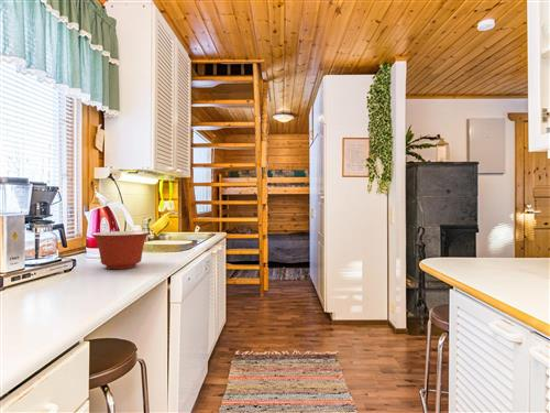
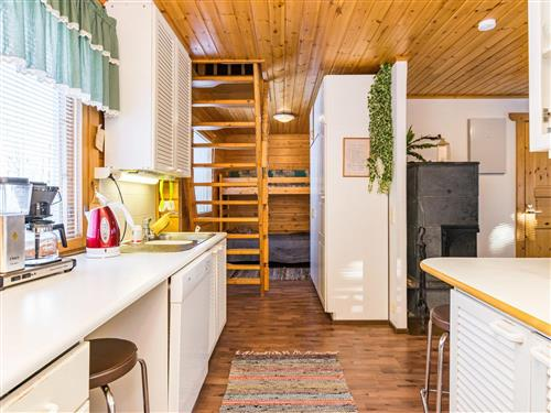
- mixing bowl (121, 249)
